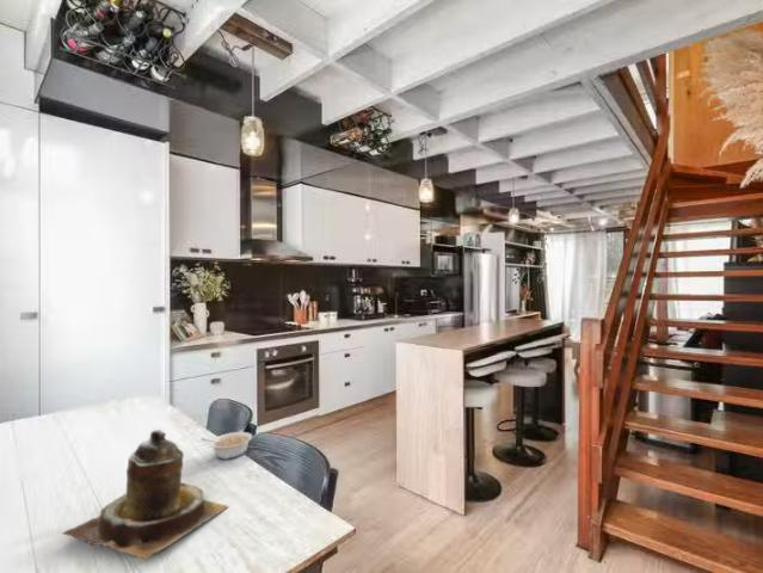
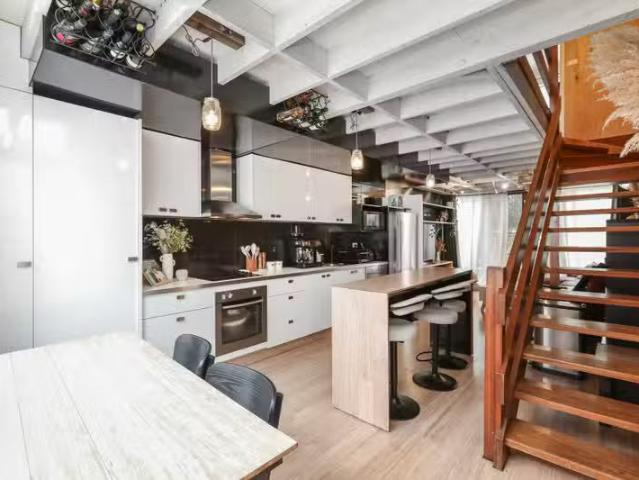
- legume (229, 445)
- teapot (152, 479)
